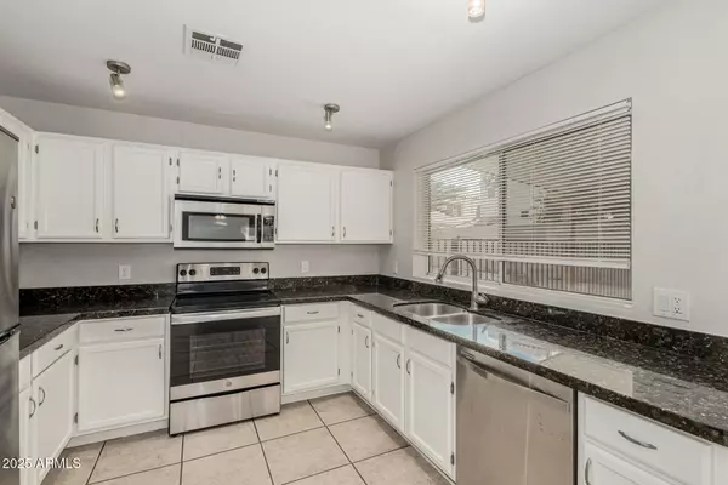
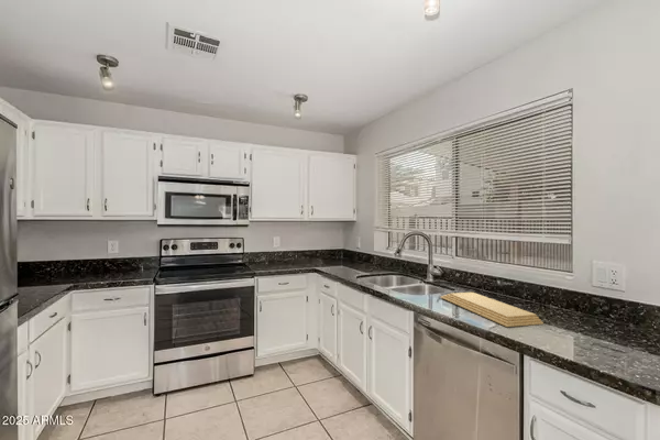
+ cutting board (484, 306)
